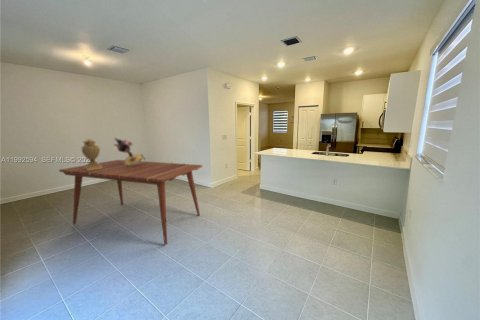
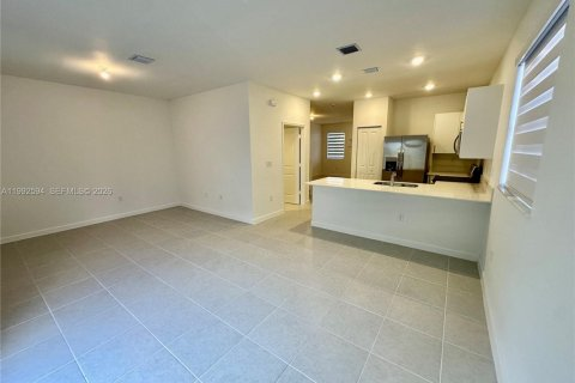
- decorative urn (91, 153)
- bouquet (129, 151)
- dining table (137, 182)
